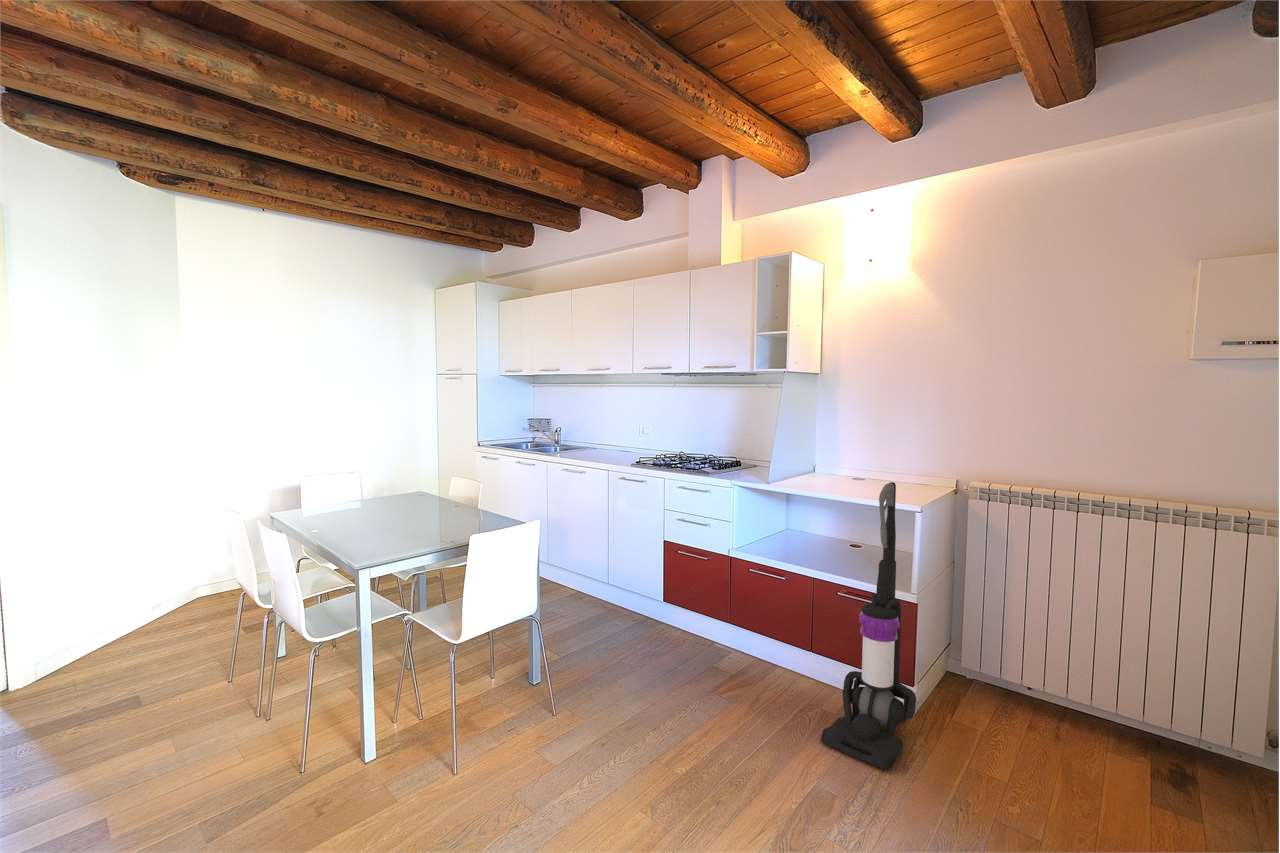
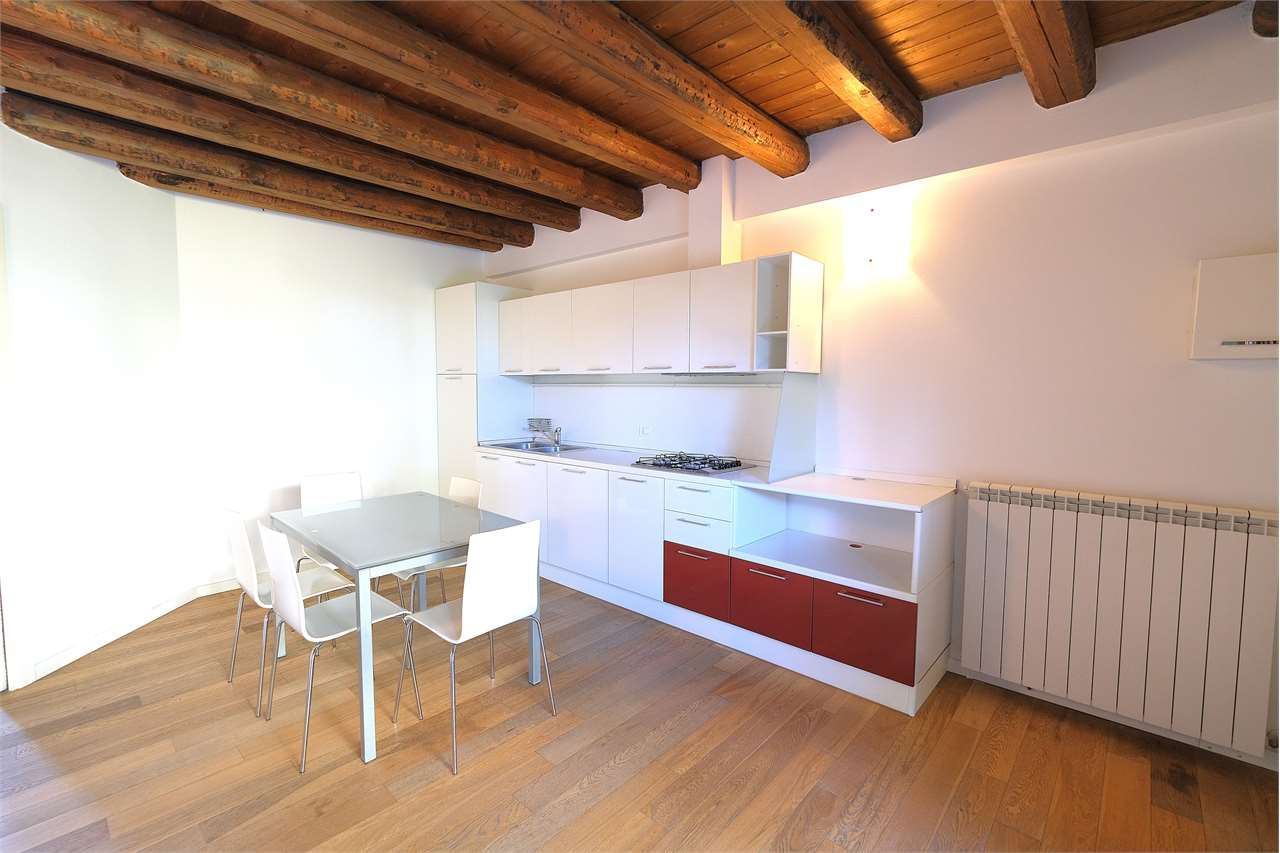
- vacuum cleaner (876, 612)
